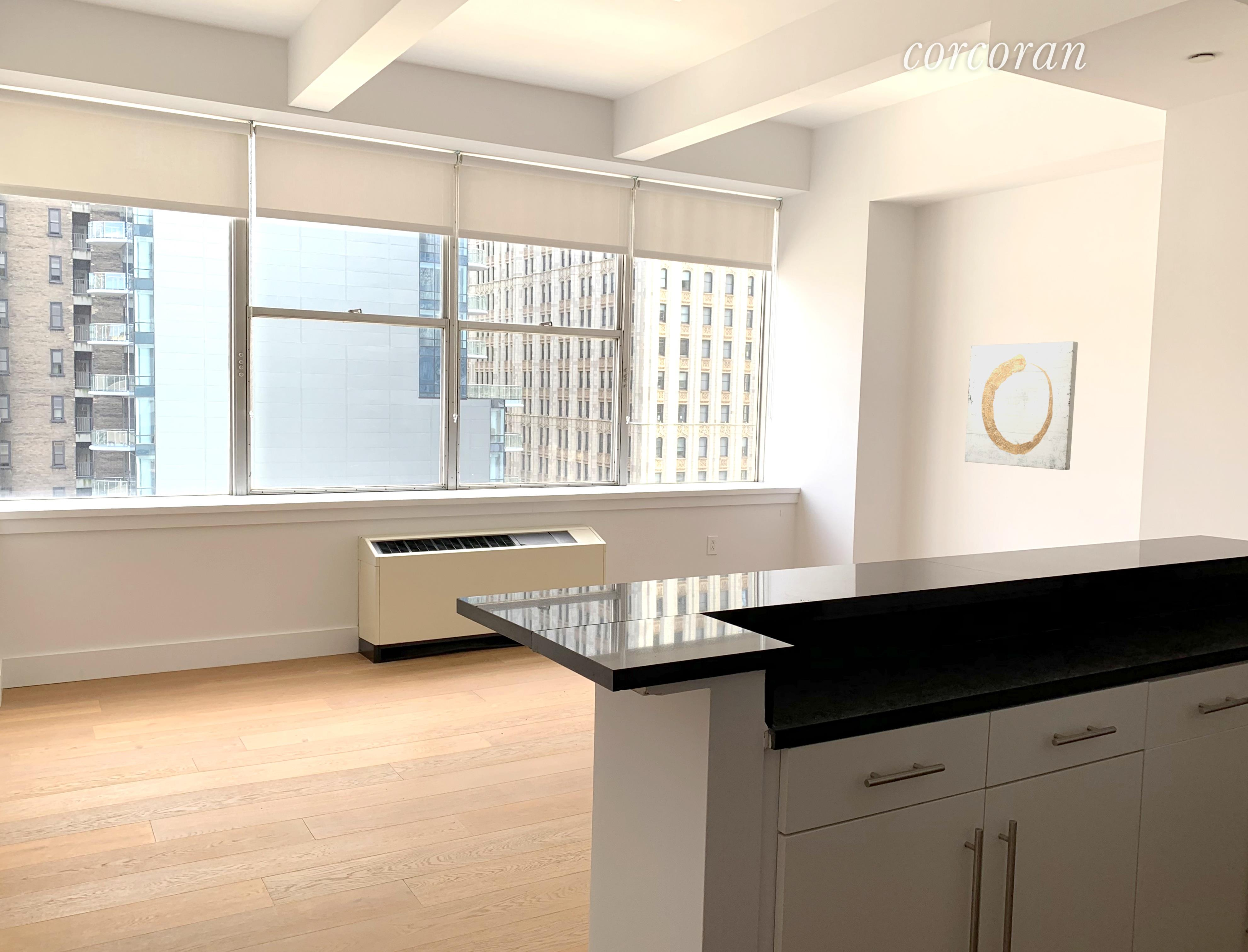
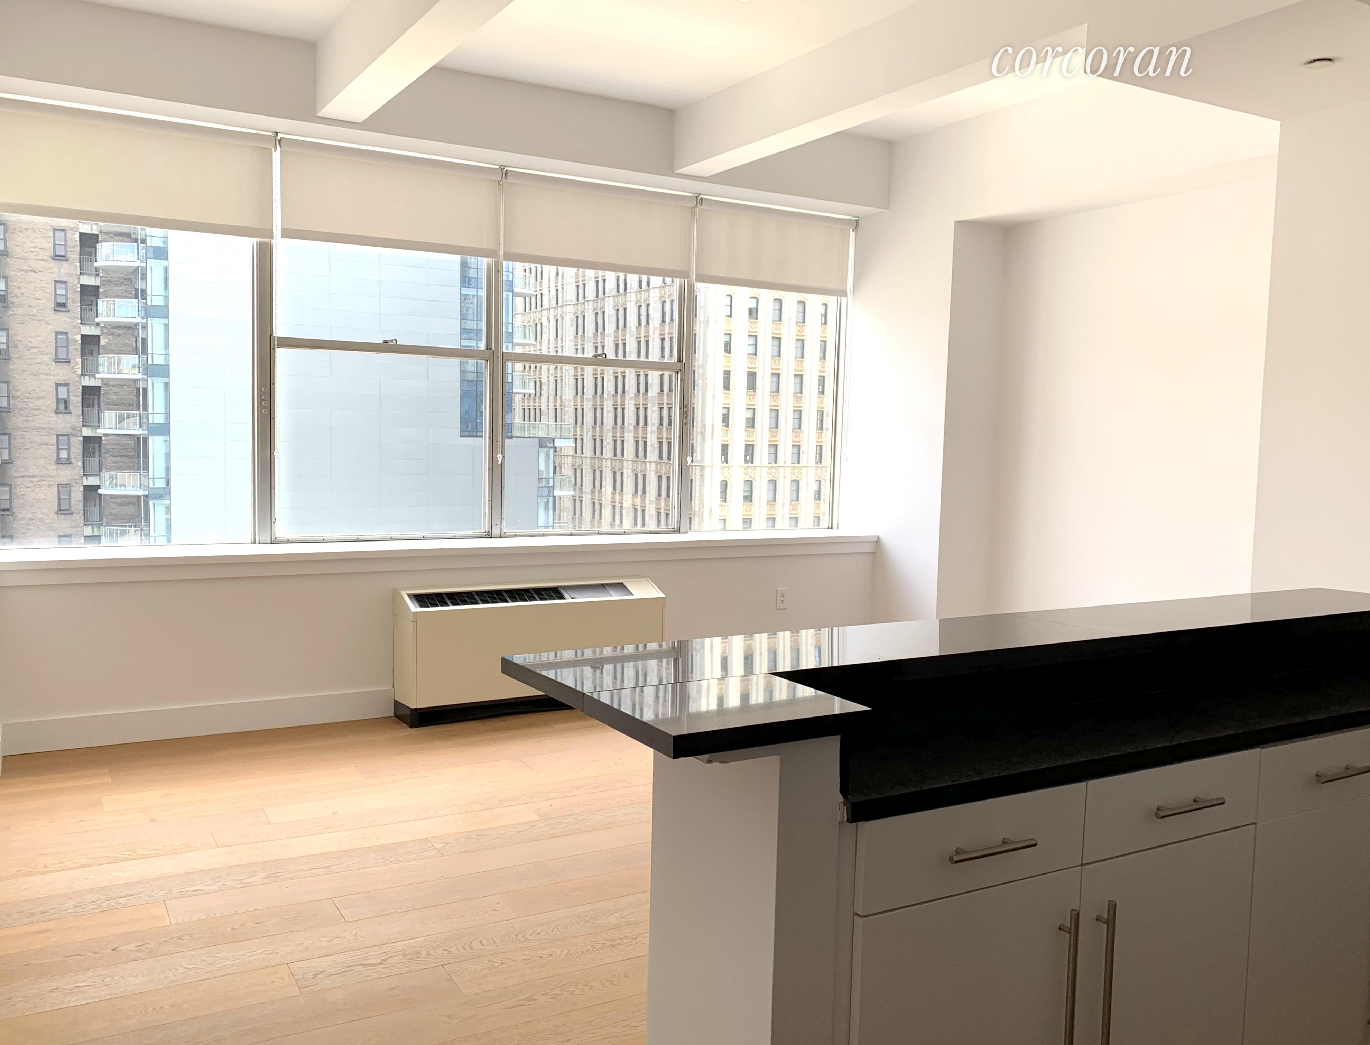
- wall art (1018, 405)
